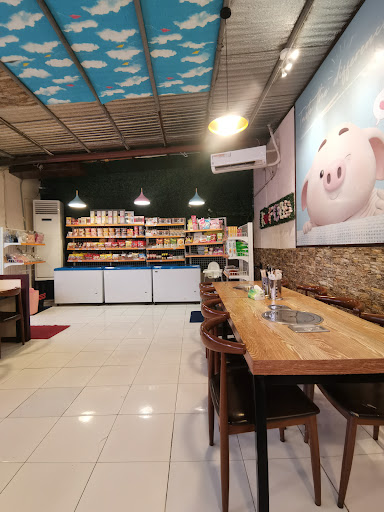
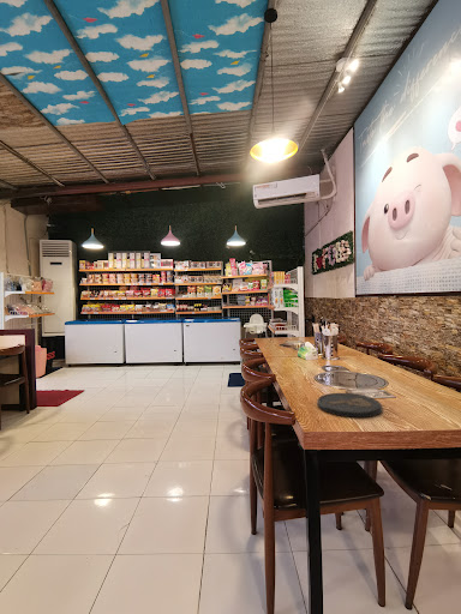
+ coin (348, 404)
